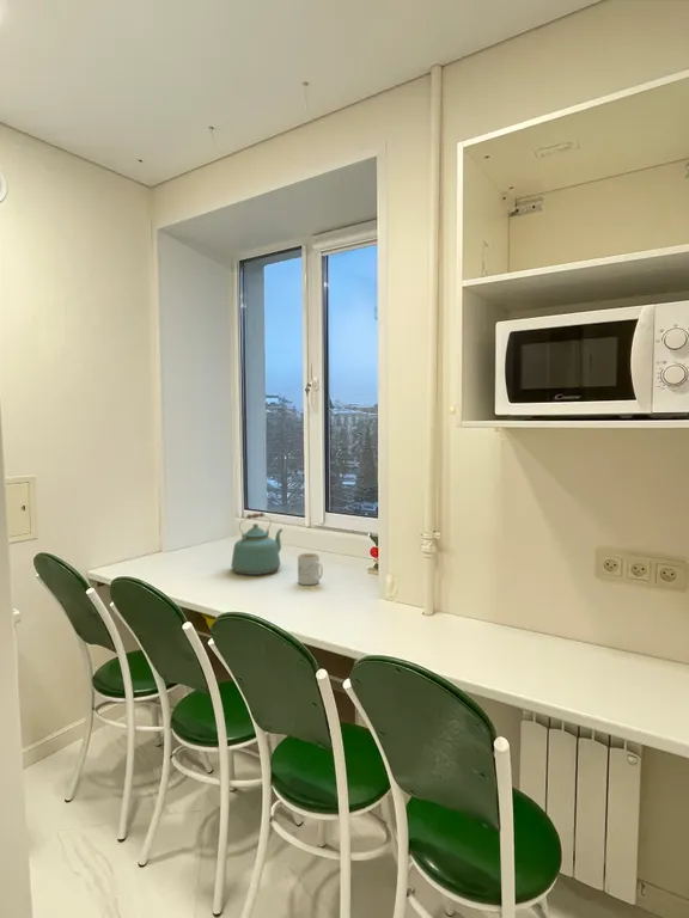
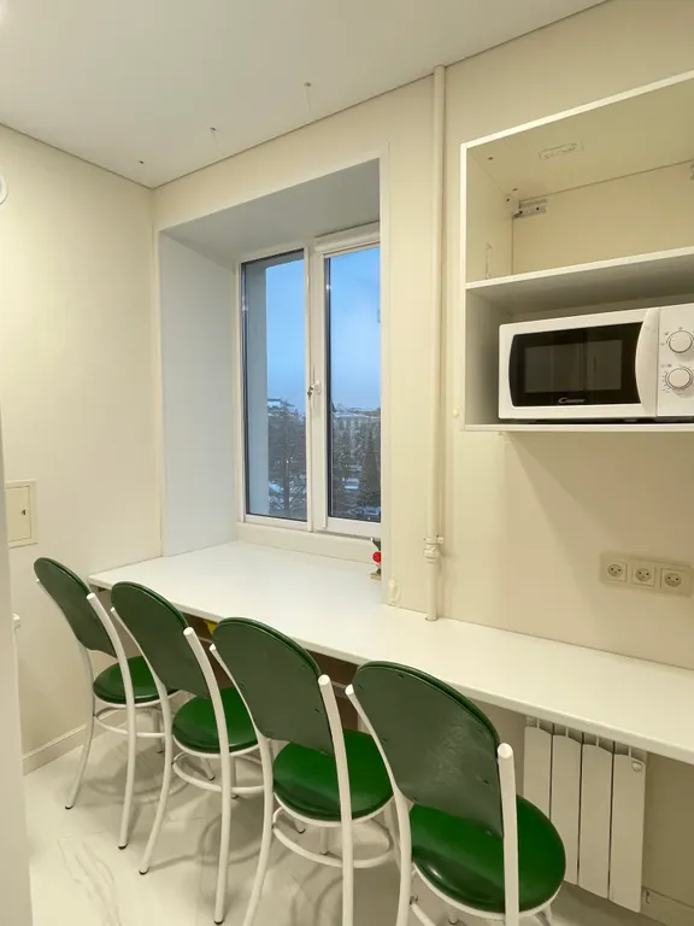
- kettle (260, 540)
- mug (311, 569)
